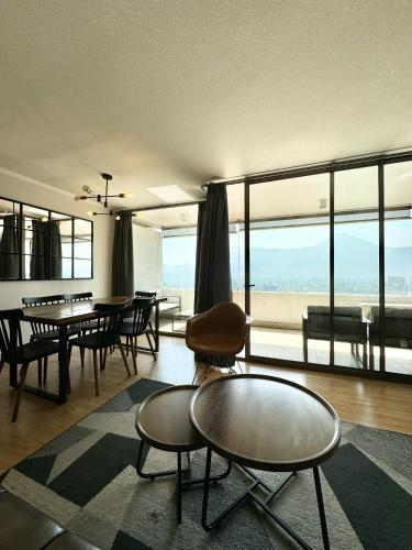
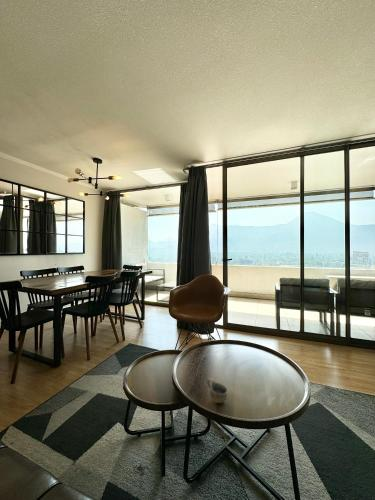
+ cup (218, 390)
